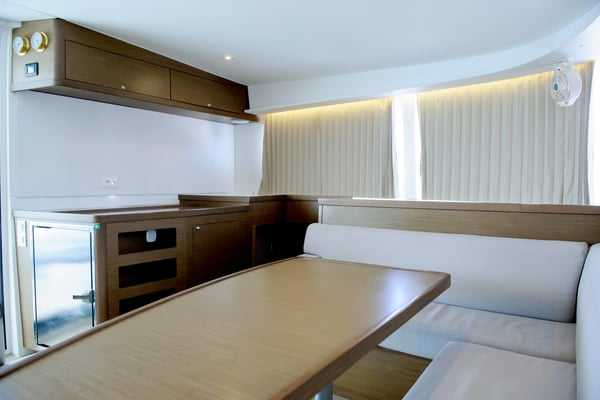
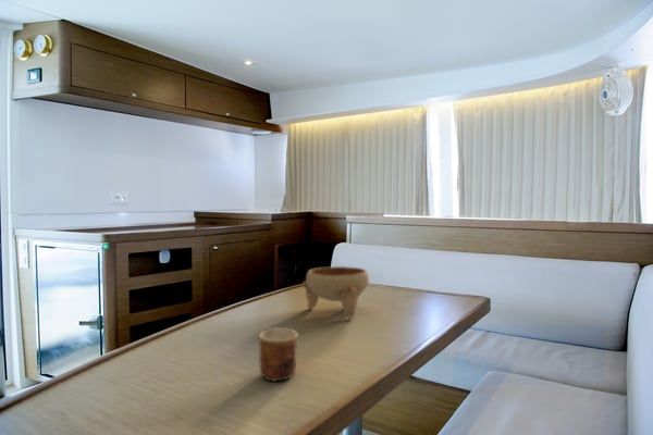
+ bowl (335, 290)
+ cup (279, 353)
